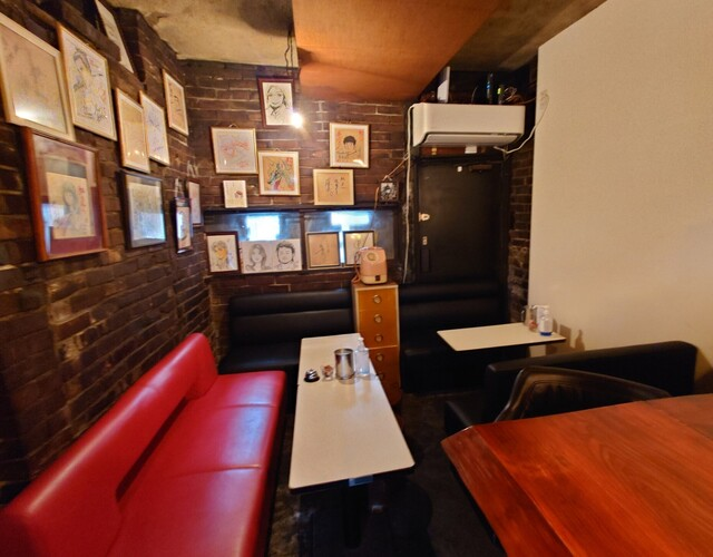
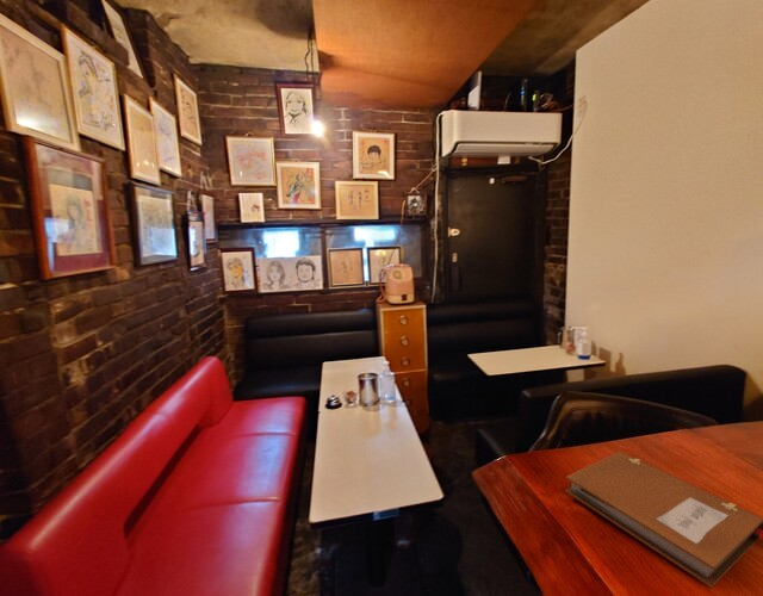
+ notebook (660, 504)
